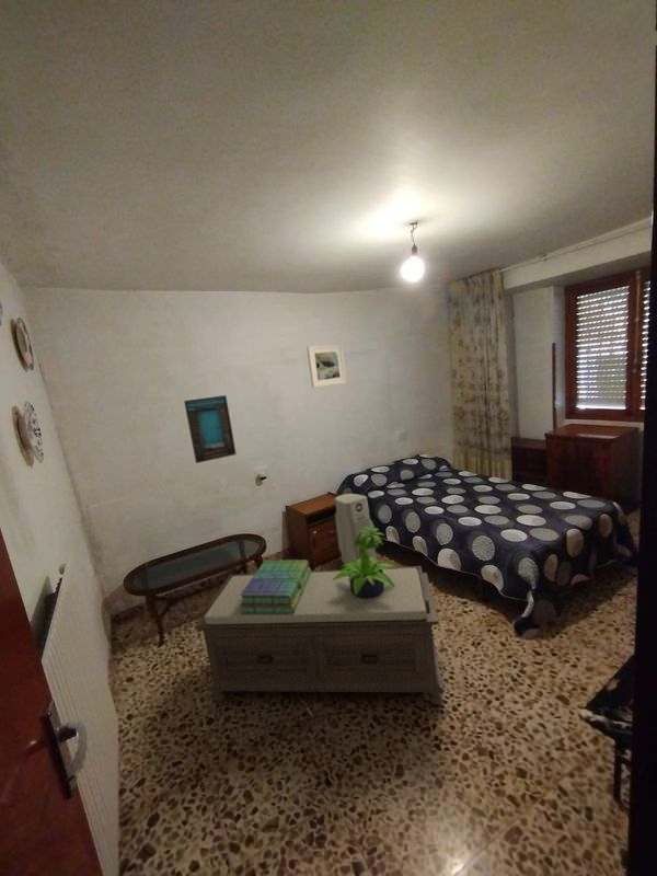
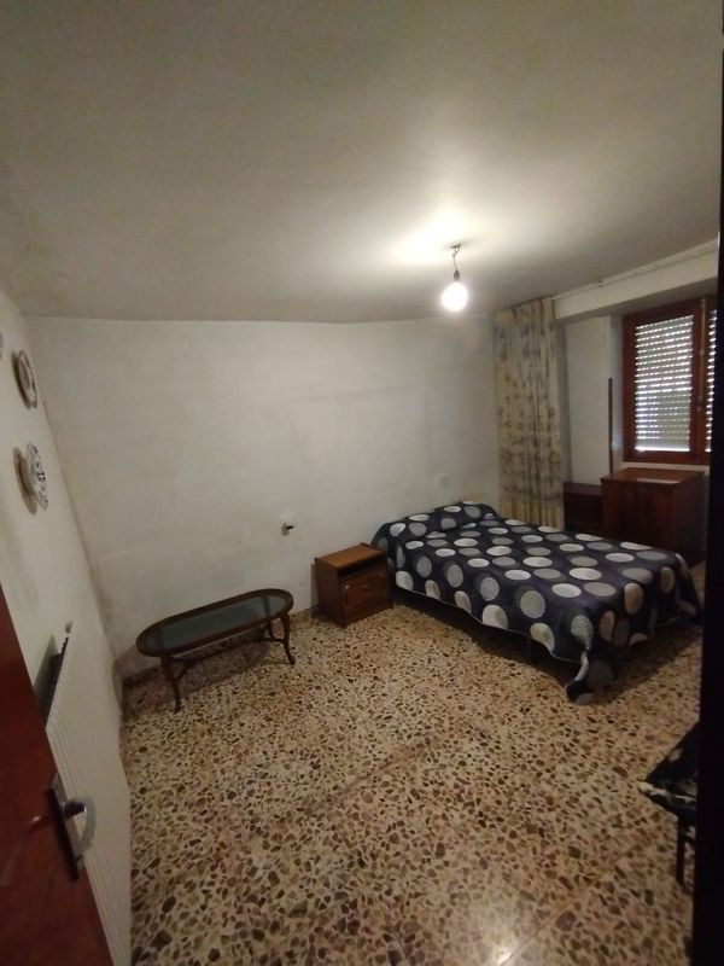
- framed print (326, 366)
- stack of books (277, 584)
- bench (322, 632)
- air purifier (354, 530)
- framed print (210, 428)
- potted plant (362, 558)
